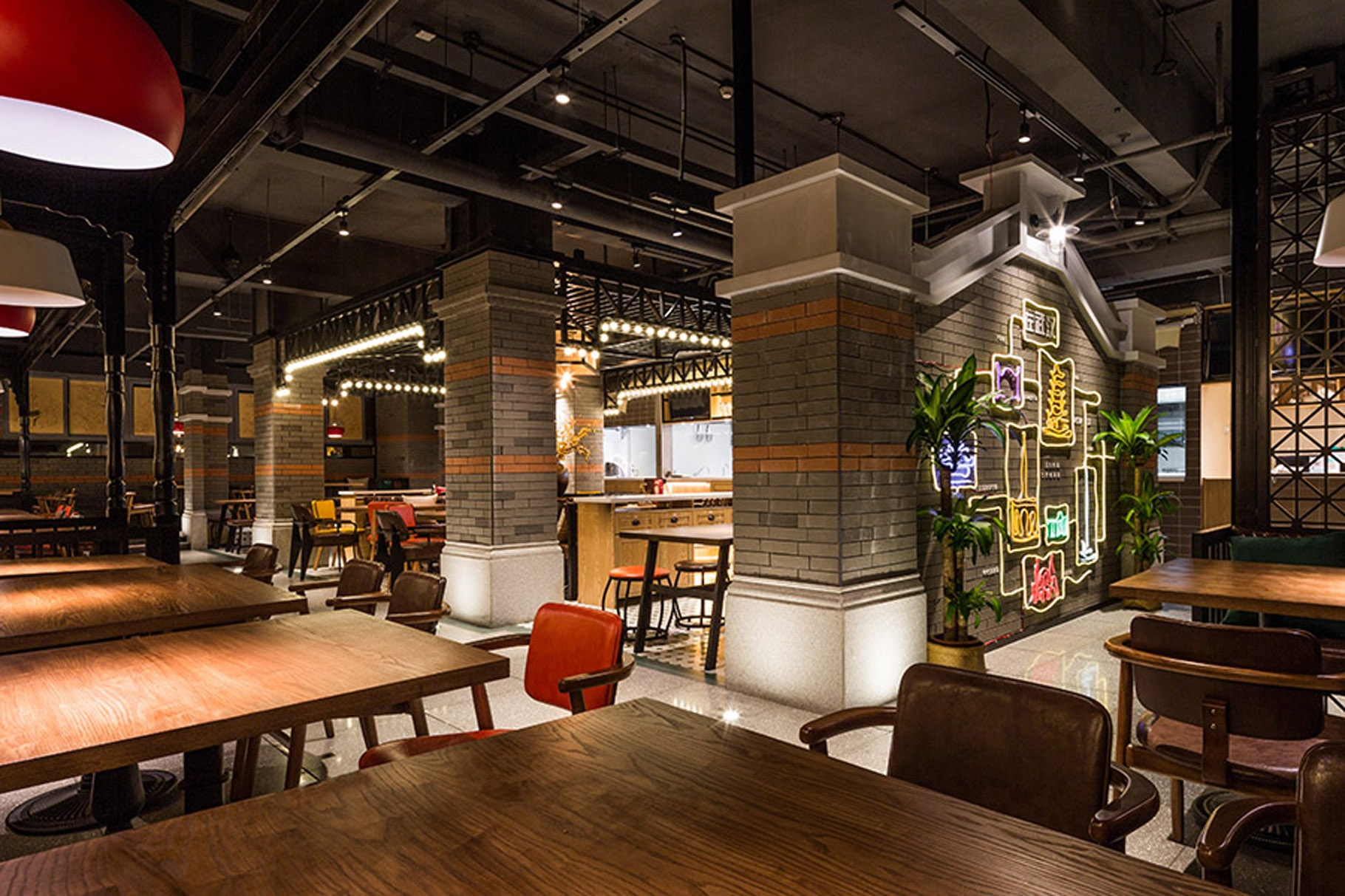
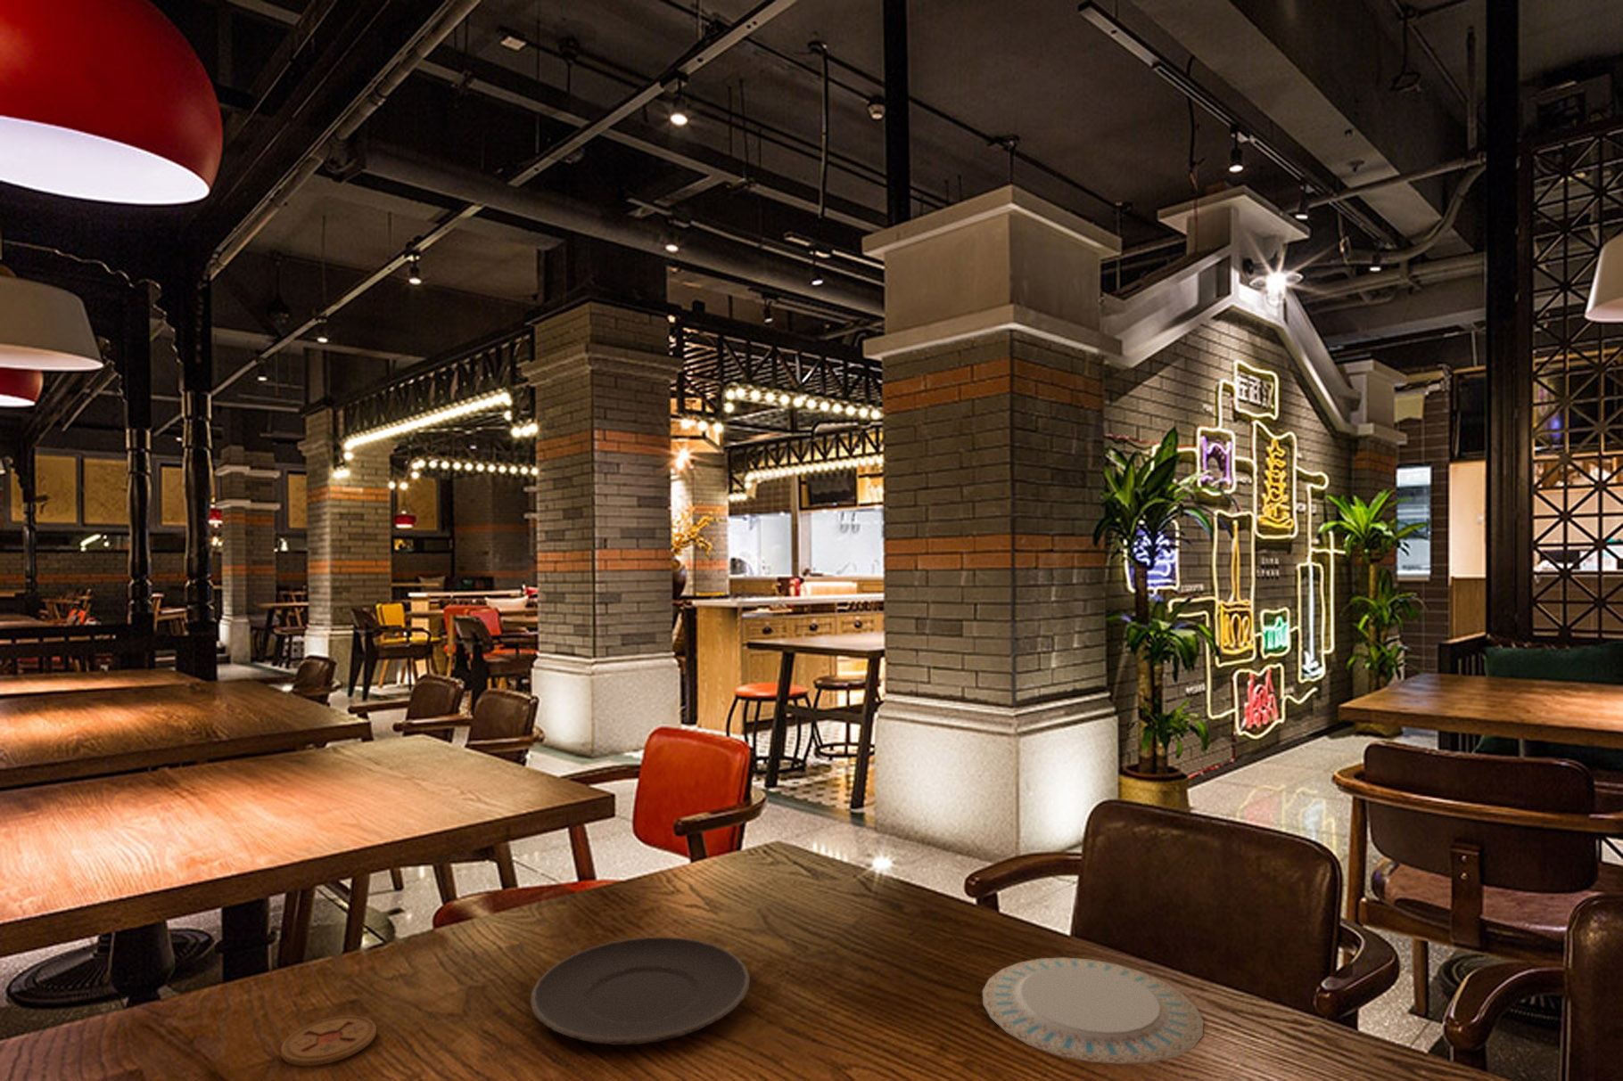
+ coaster (329, 1039)
+ chinaware (1088, 1001)
+ plate (642, 991)
